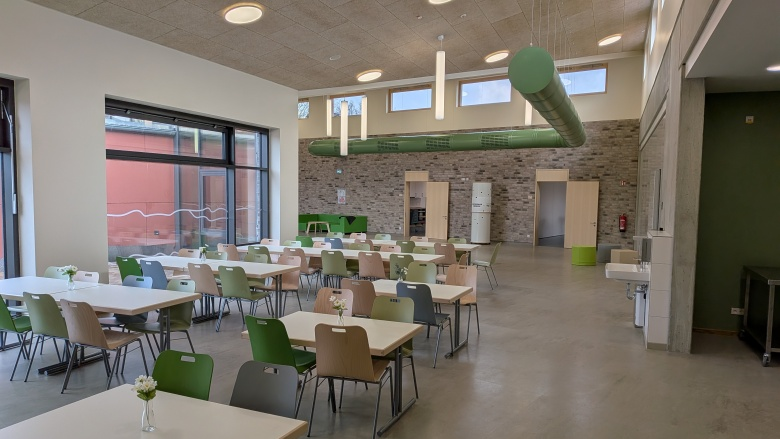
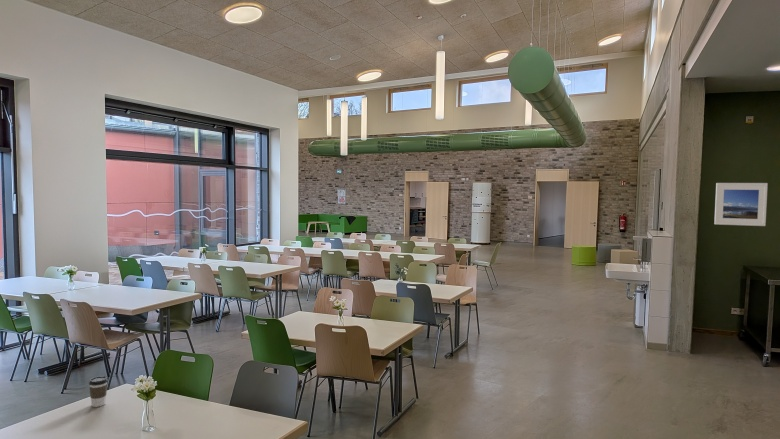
+ coffee cup (98, 391)
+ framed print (740, 204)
